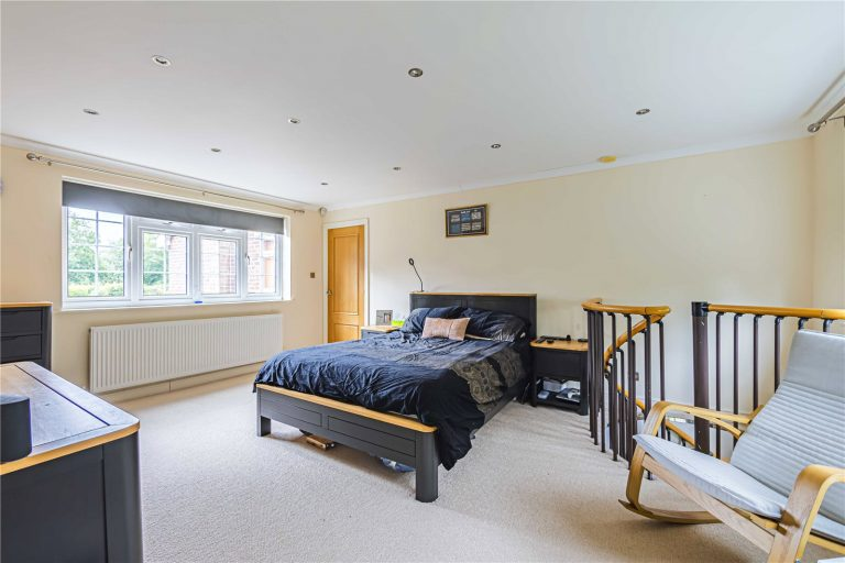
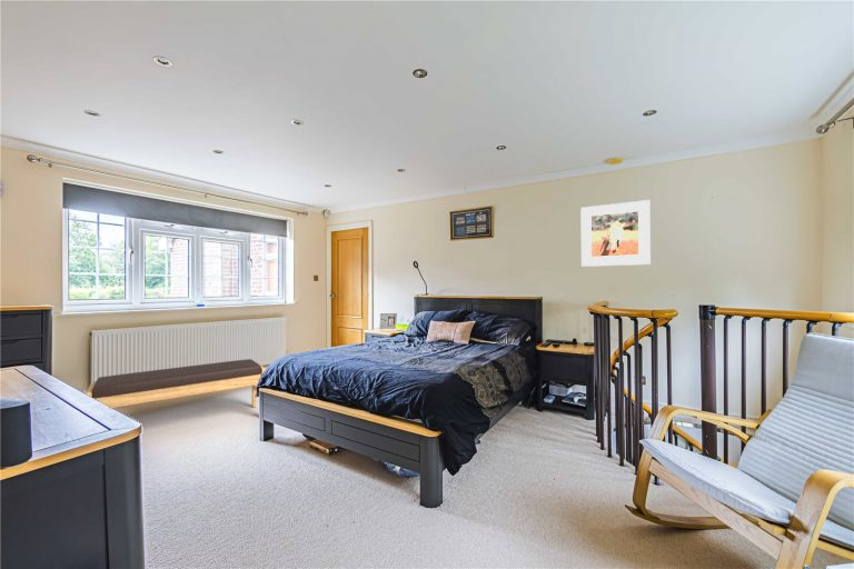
+ bench (183, 396)
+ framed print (614, 234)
